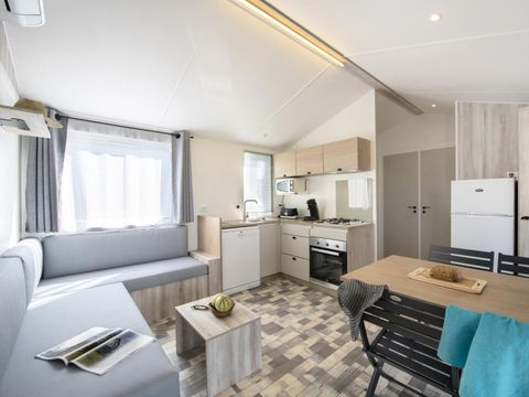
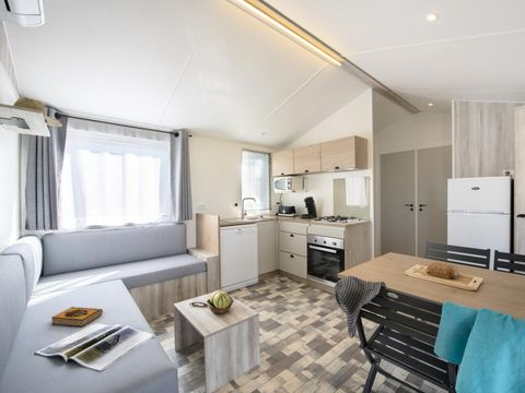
+ hardback book (78, 315)
